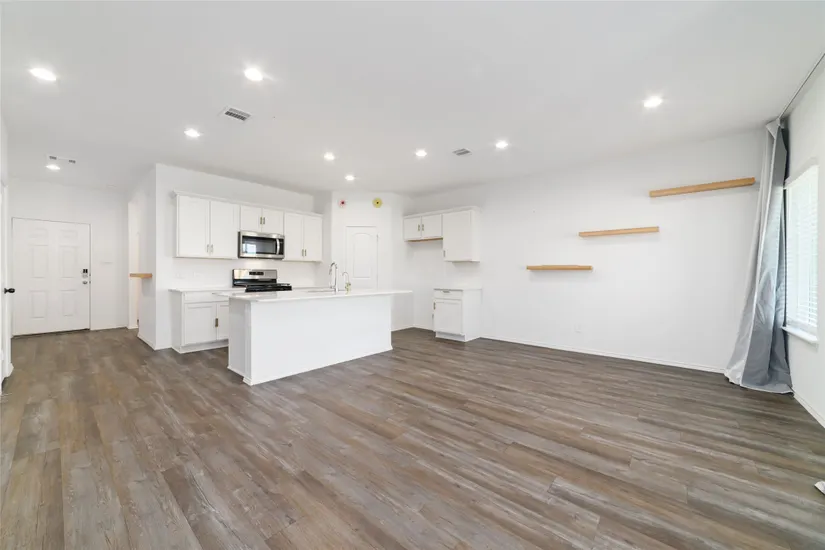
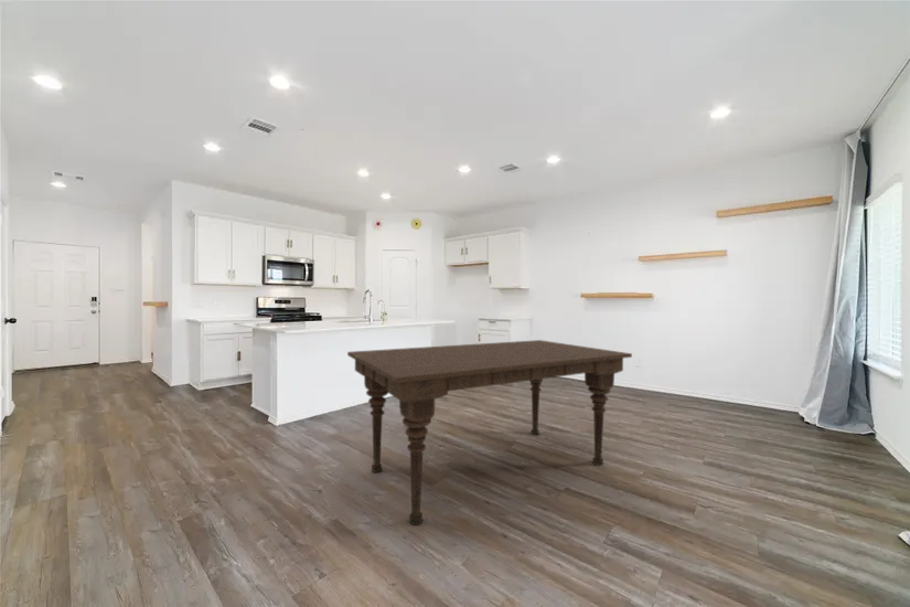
+ dining table (489, 385)
